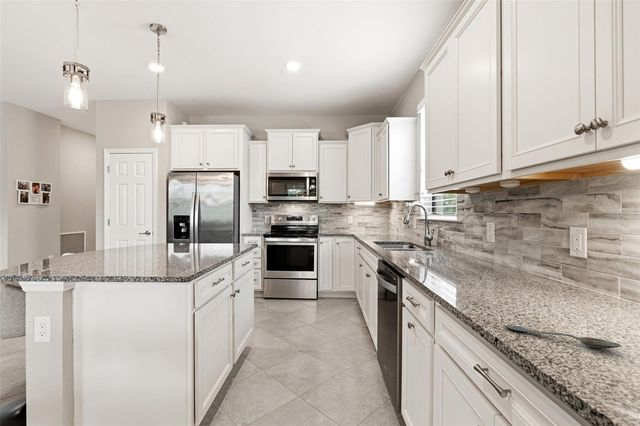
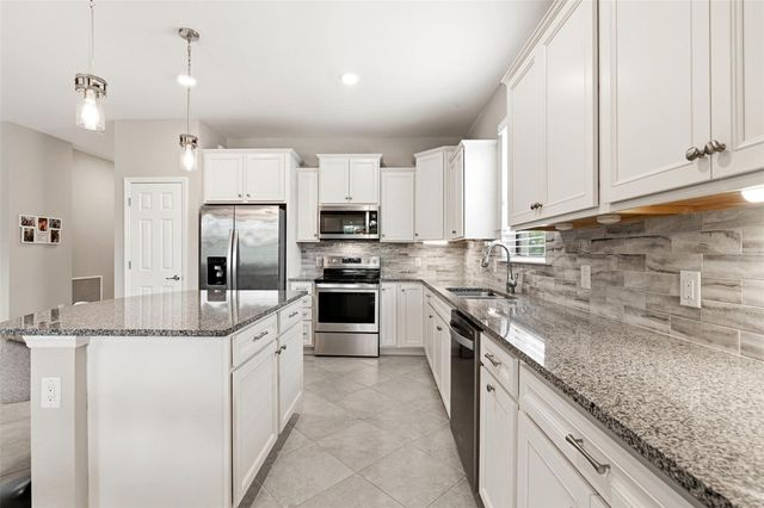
- spoon (556, 334)
